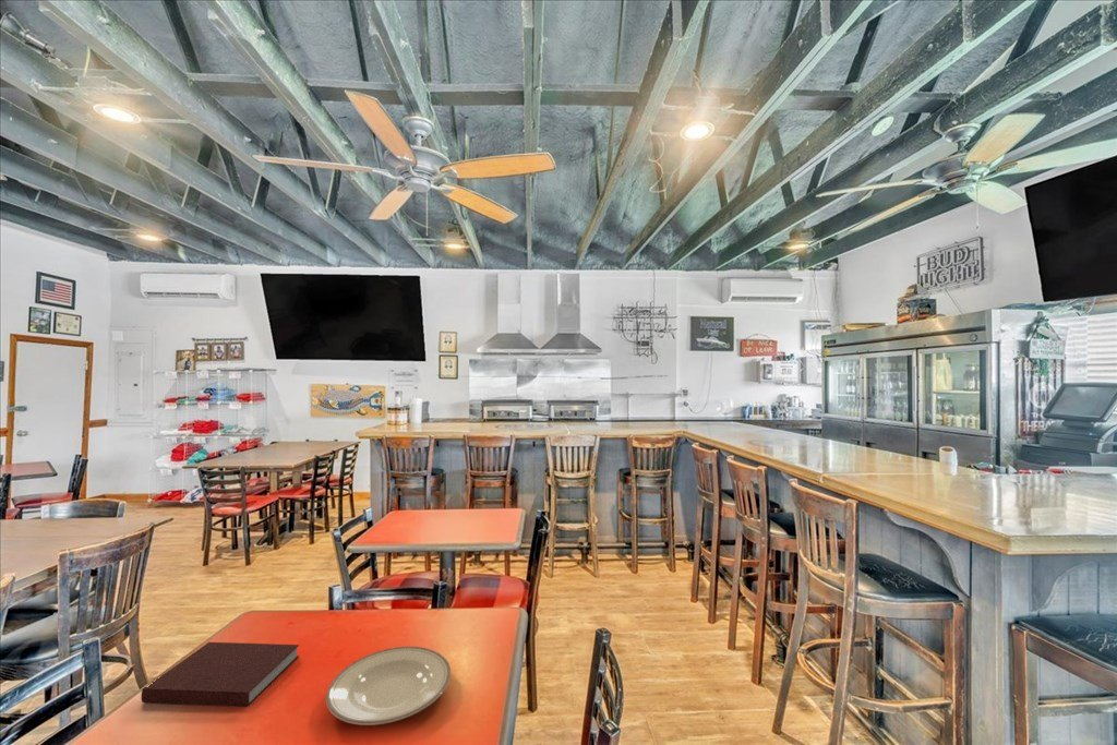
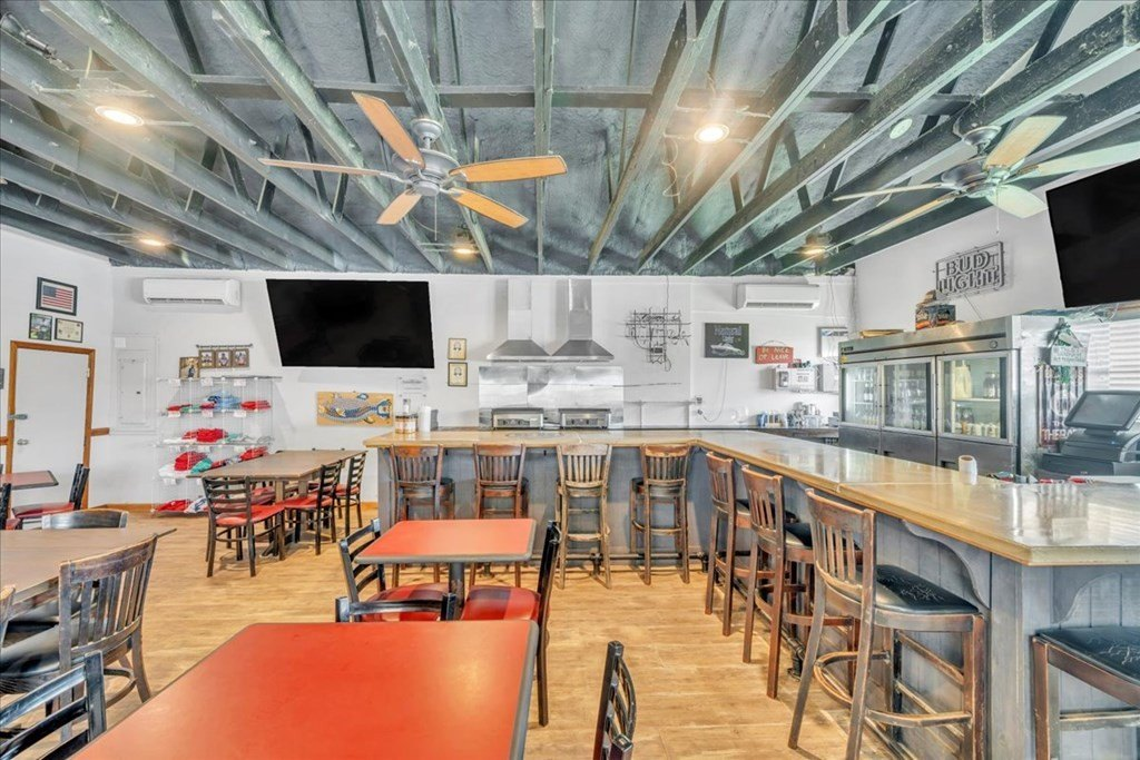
- notebook (226, 671)
- plate (391, 687)
